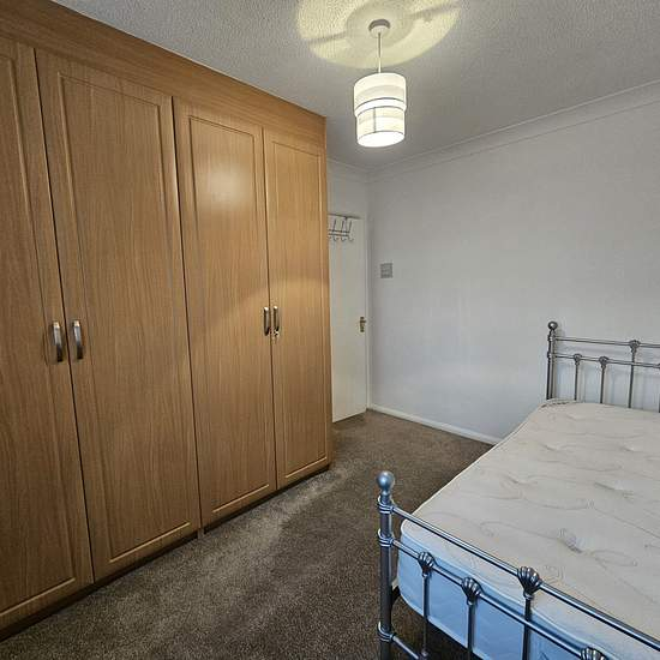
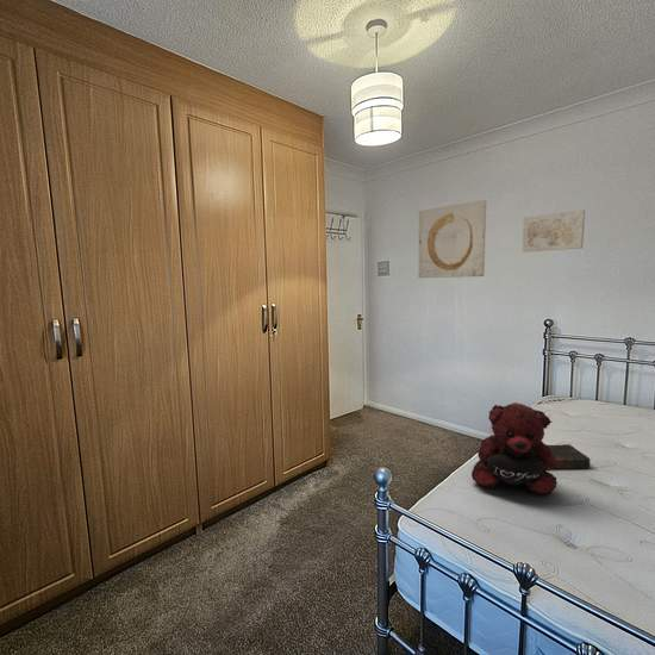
+ teddy bear (517, 442)
+ hardback book (555, 456)
+ wall art (551, 232)
+ wall art (449, 242)
